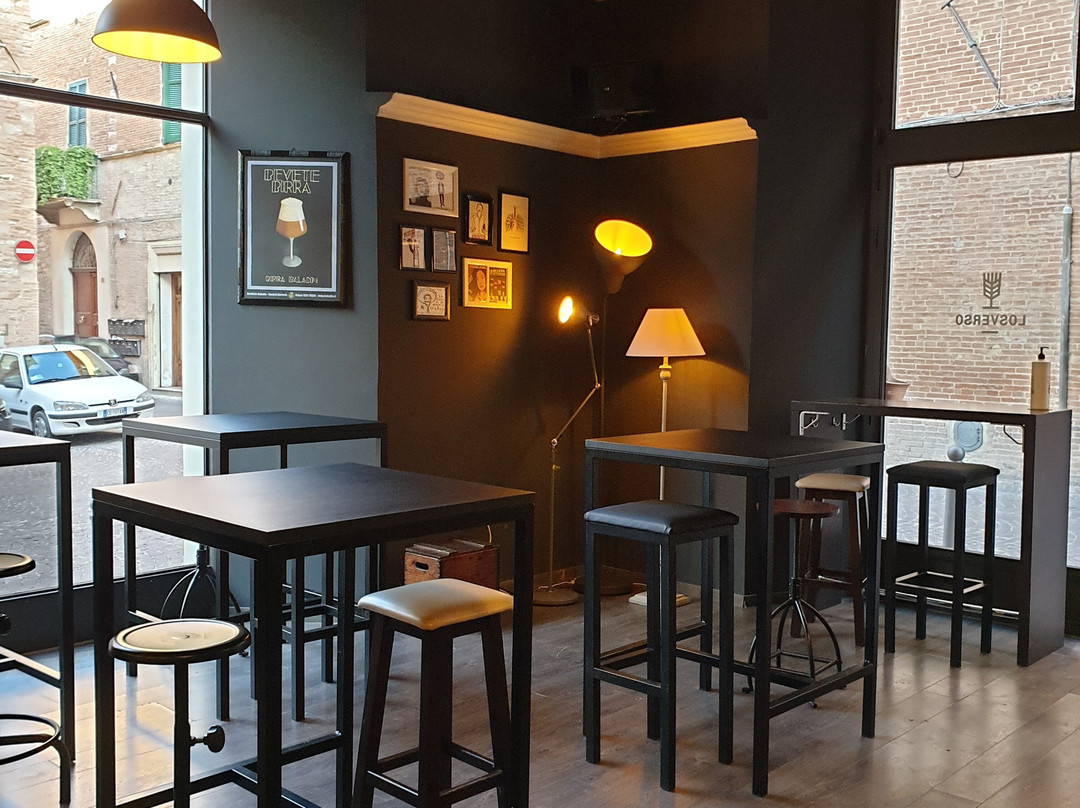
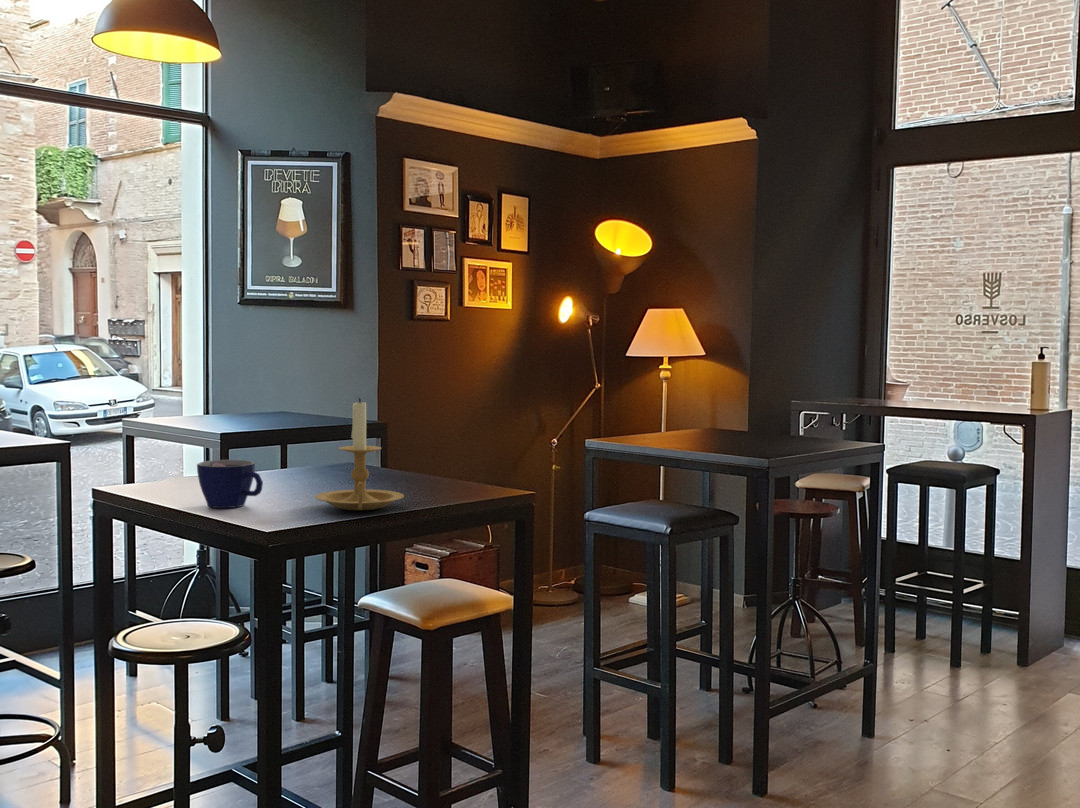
+ cup (233, 484)
+ candle holder (359, 452)
